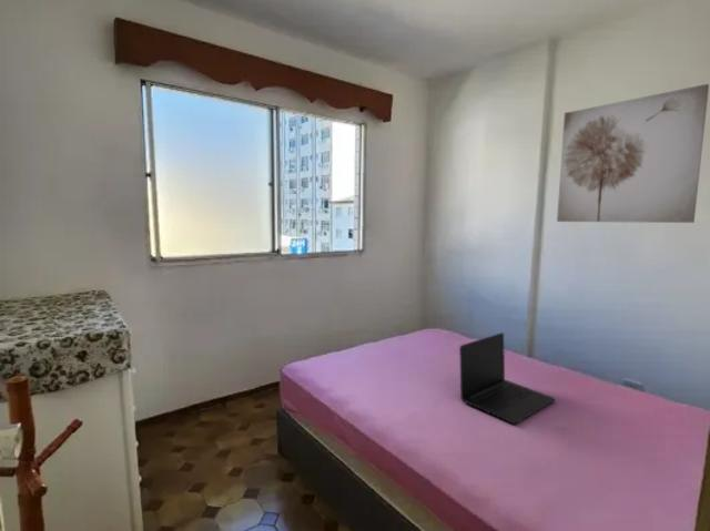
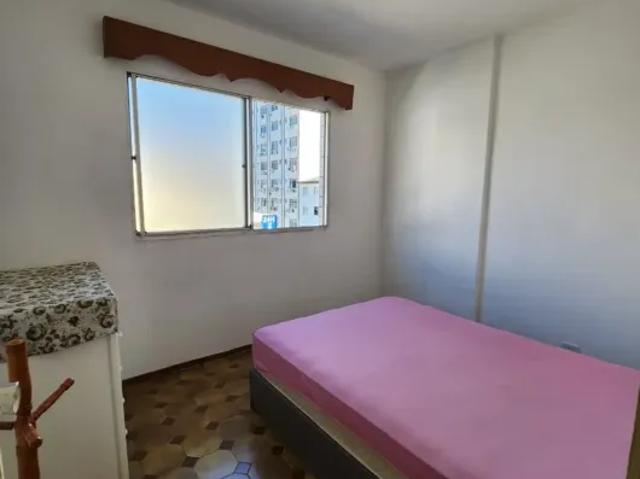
- wall art (622, 162)
- laptop (504, 374)
